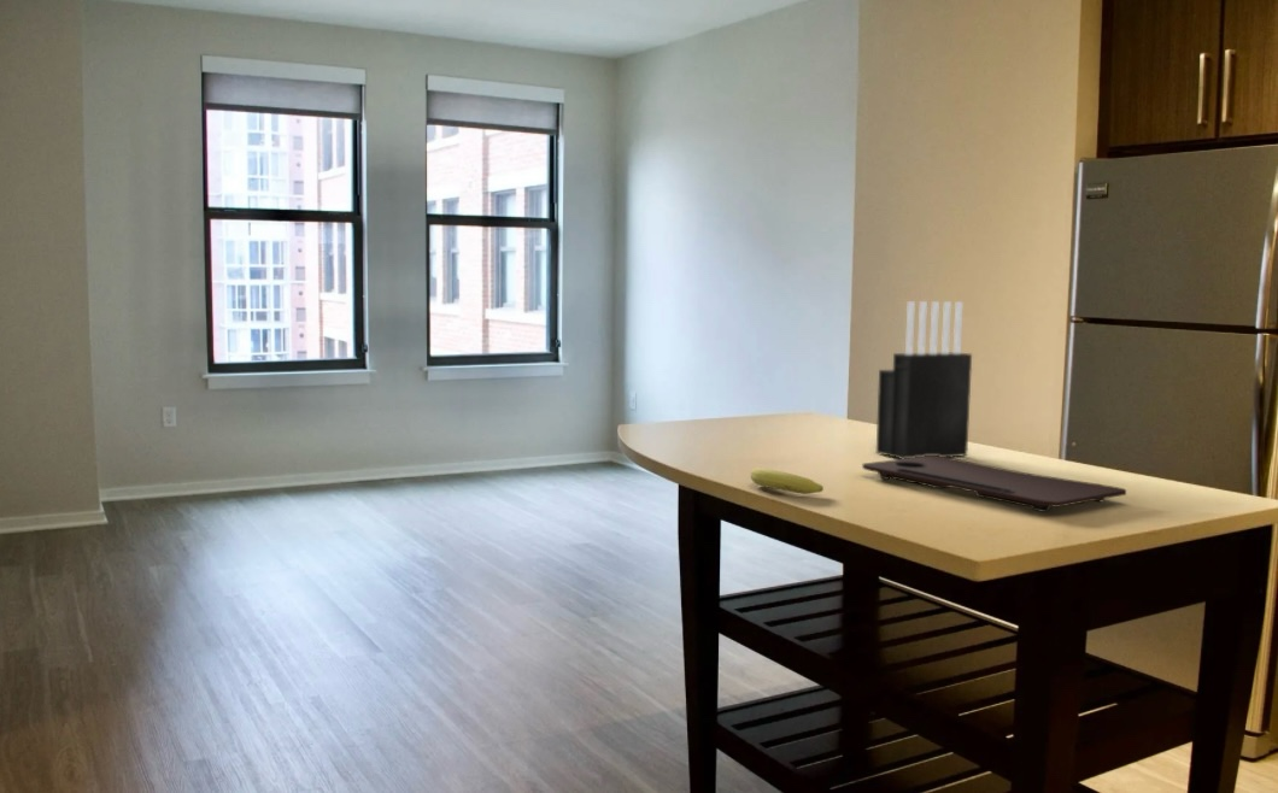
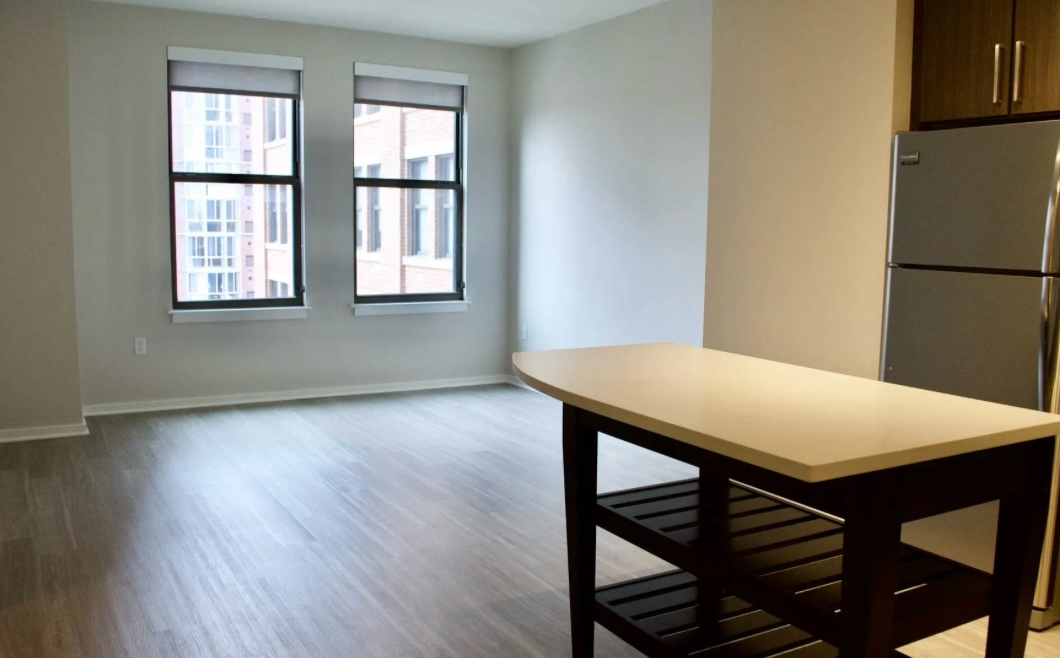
- cutting board (985, 481)
- fruit (779, 477)
- knife block (921, 377)
